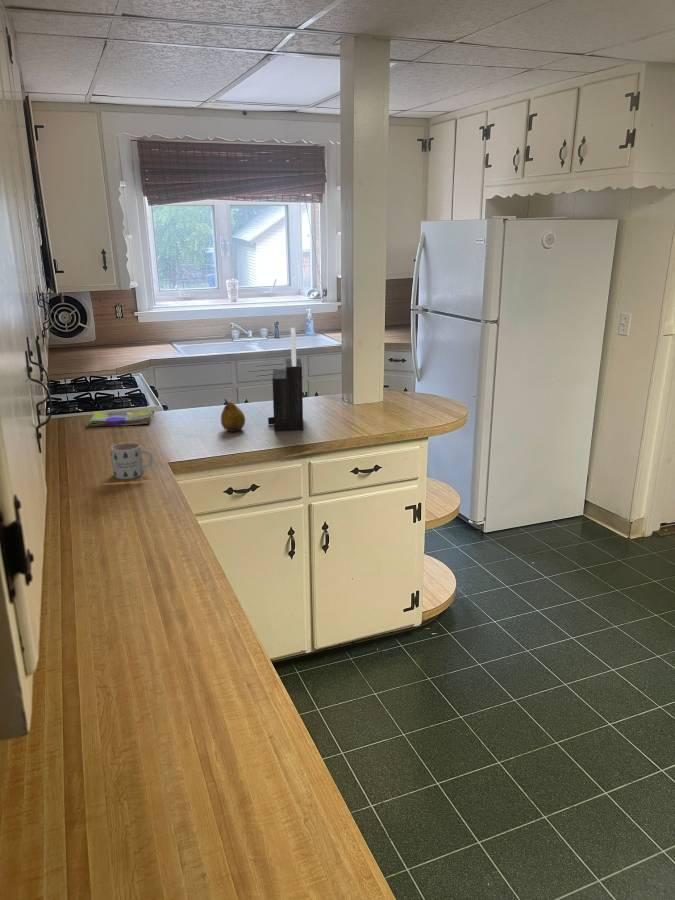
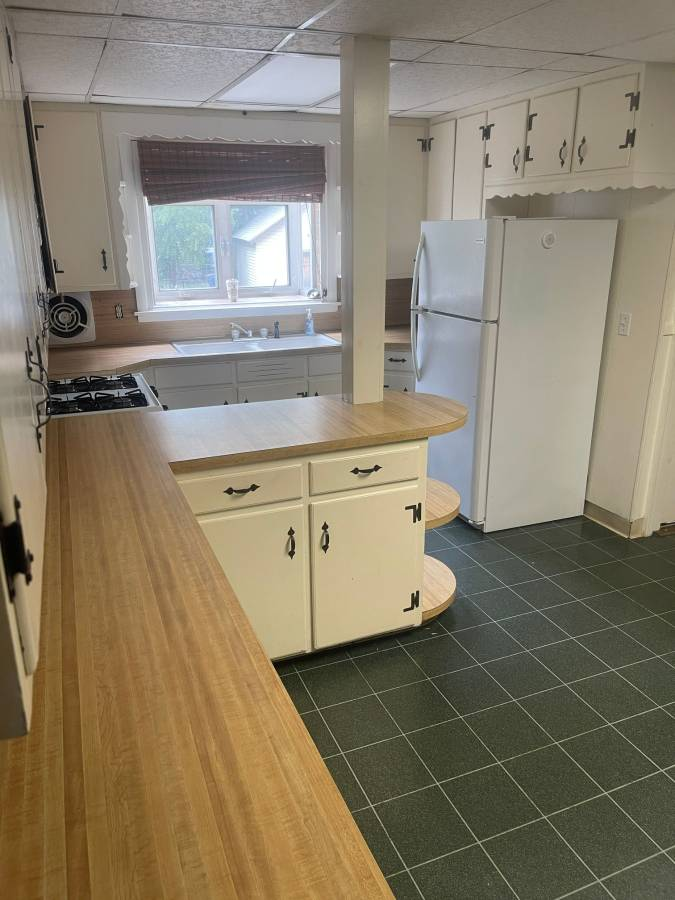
- knife block (284, 378)
- dish towel (122, 417)
- fruit (232, 414)
- mug (132, 460)
